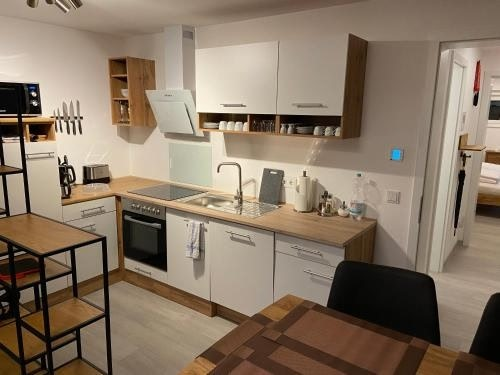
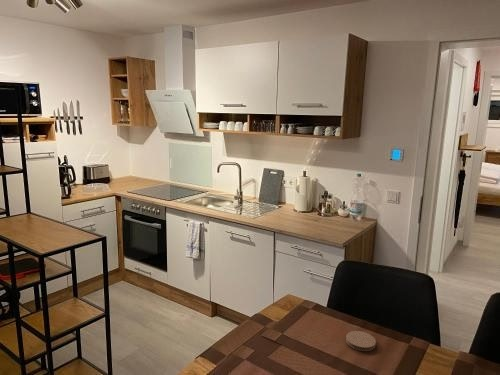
+ coaster (360, 340)
